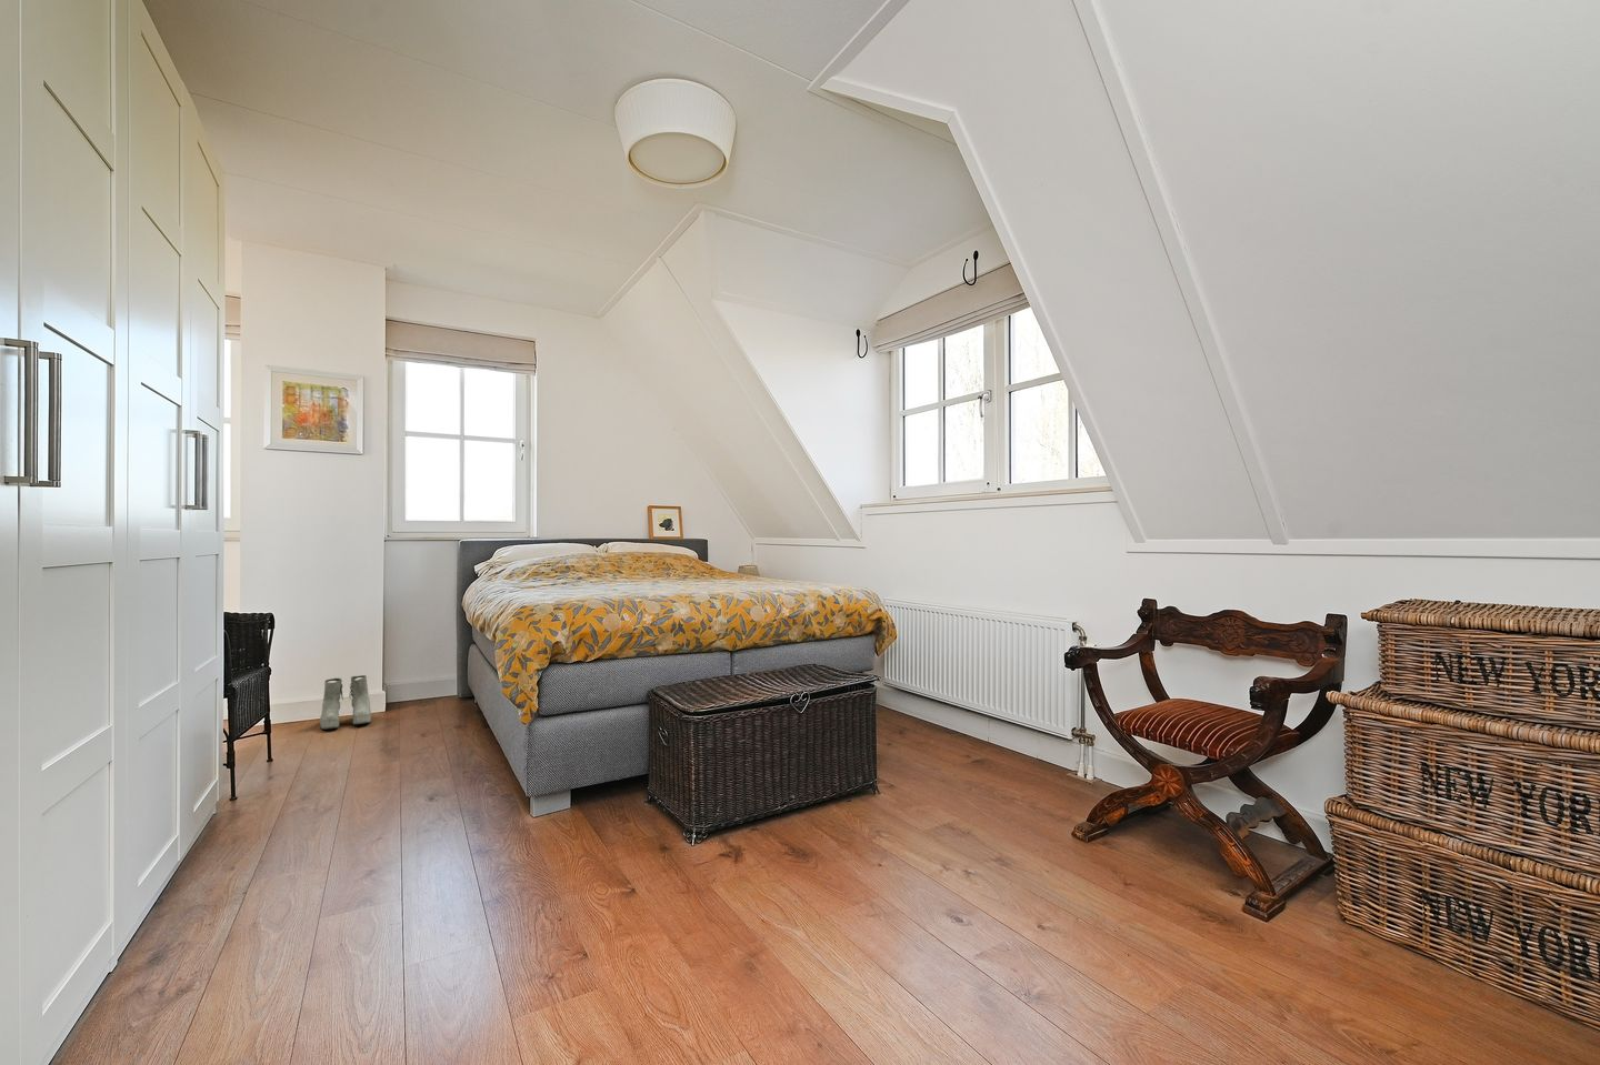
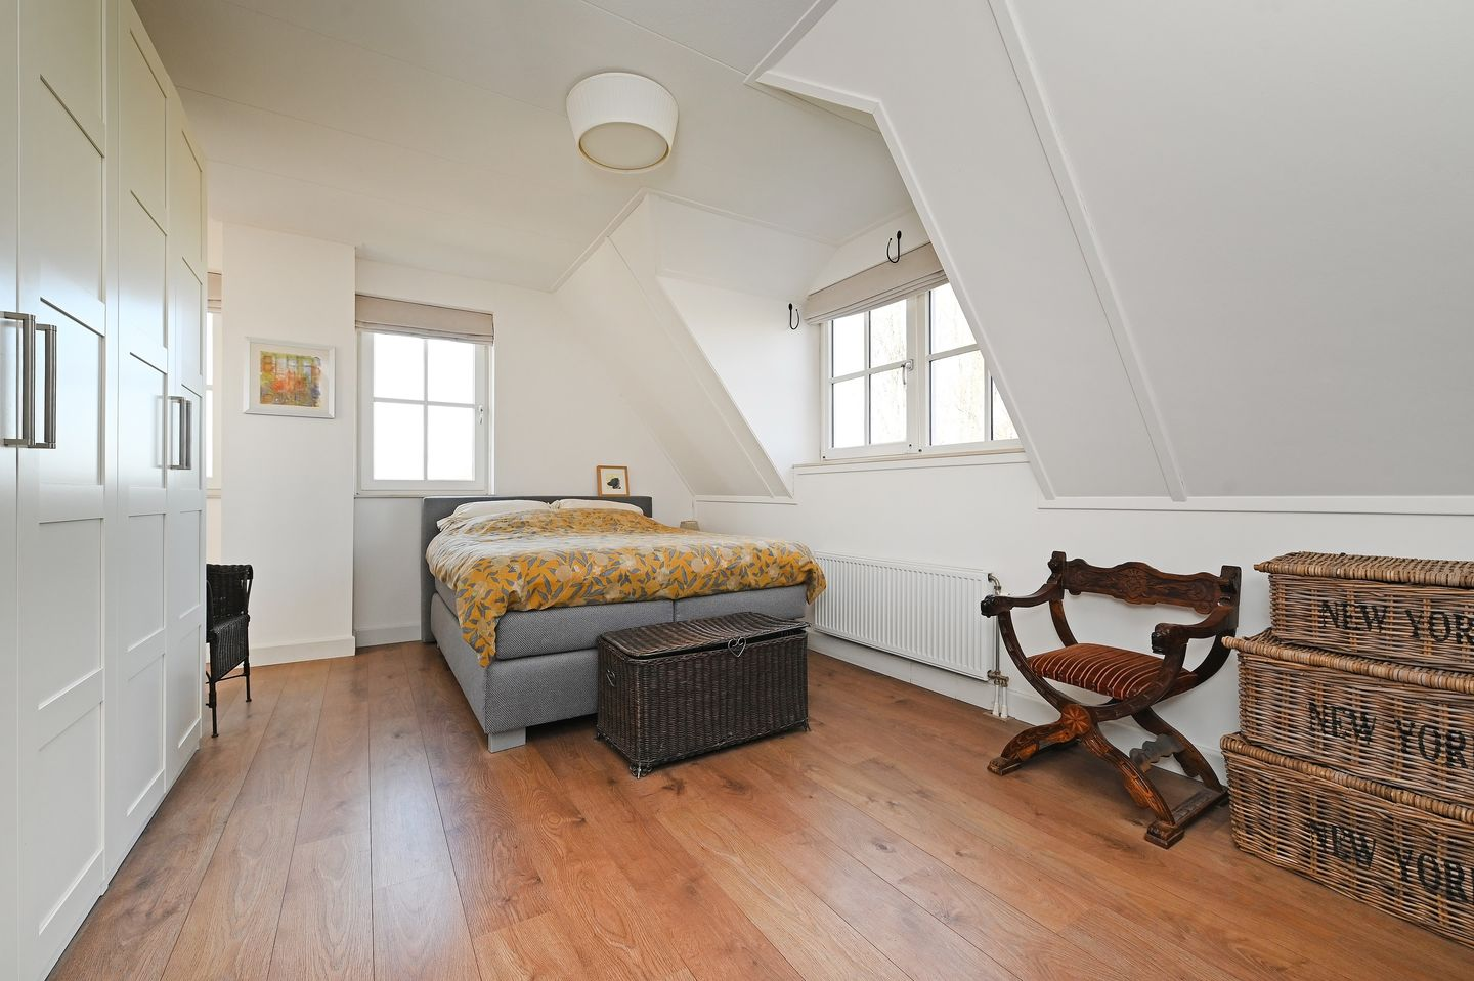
- boots (342, 699)
